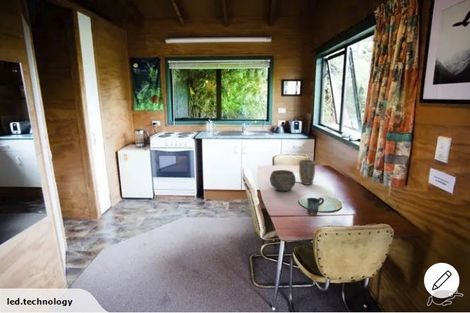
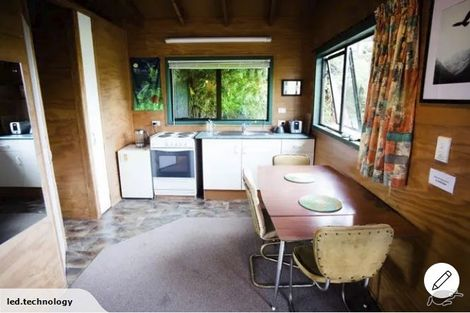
- bowl (282, 181)
- plant pot (306, 172)
- mug (315, 206)
